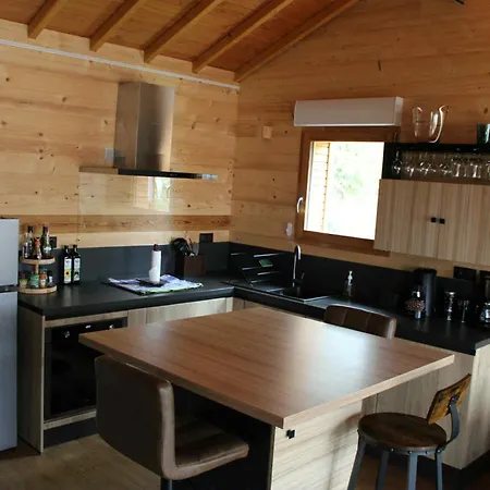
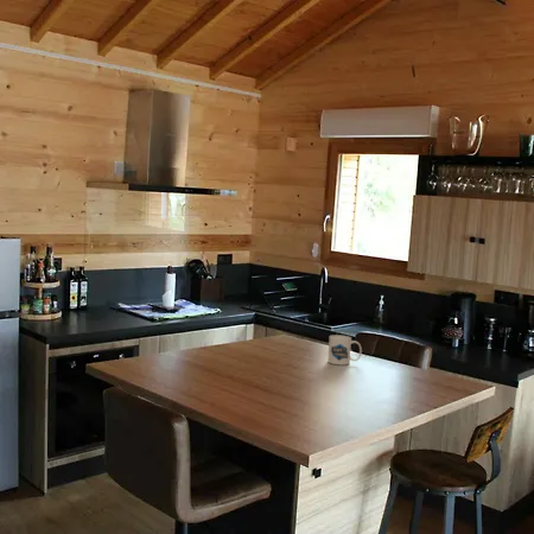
+ mug (343, 350)
